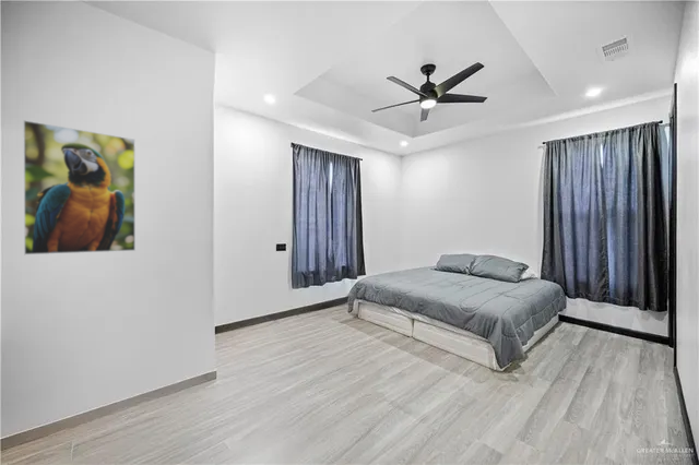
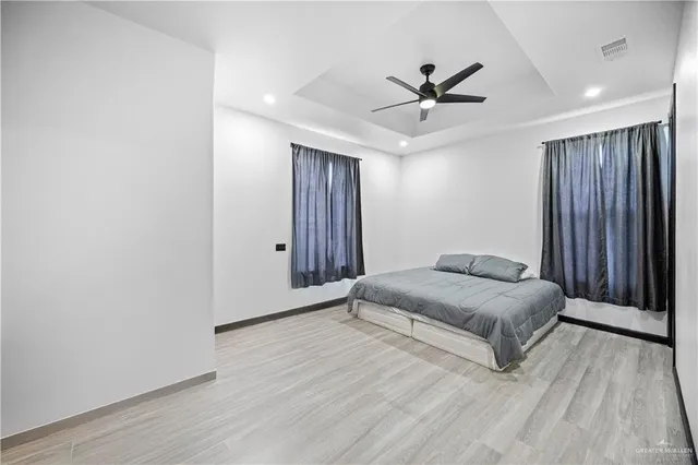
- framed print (84, 191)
